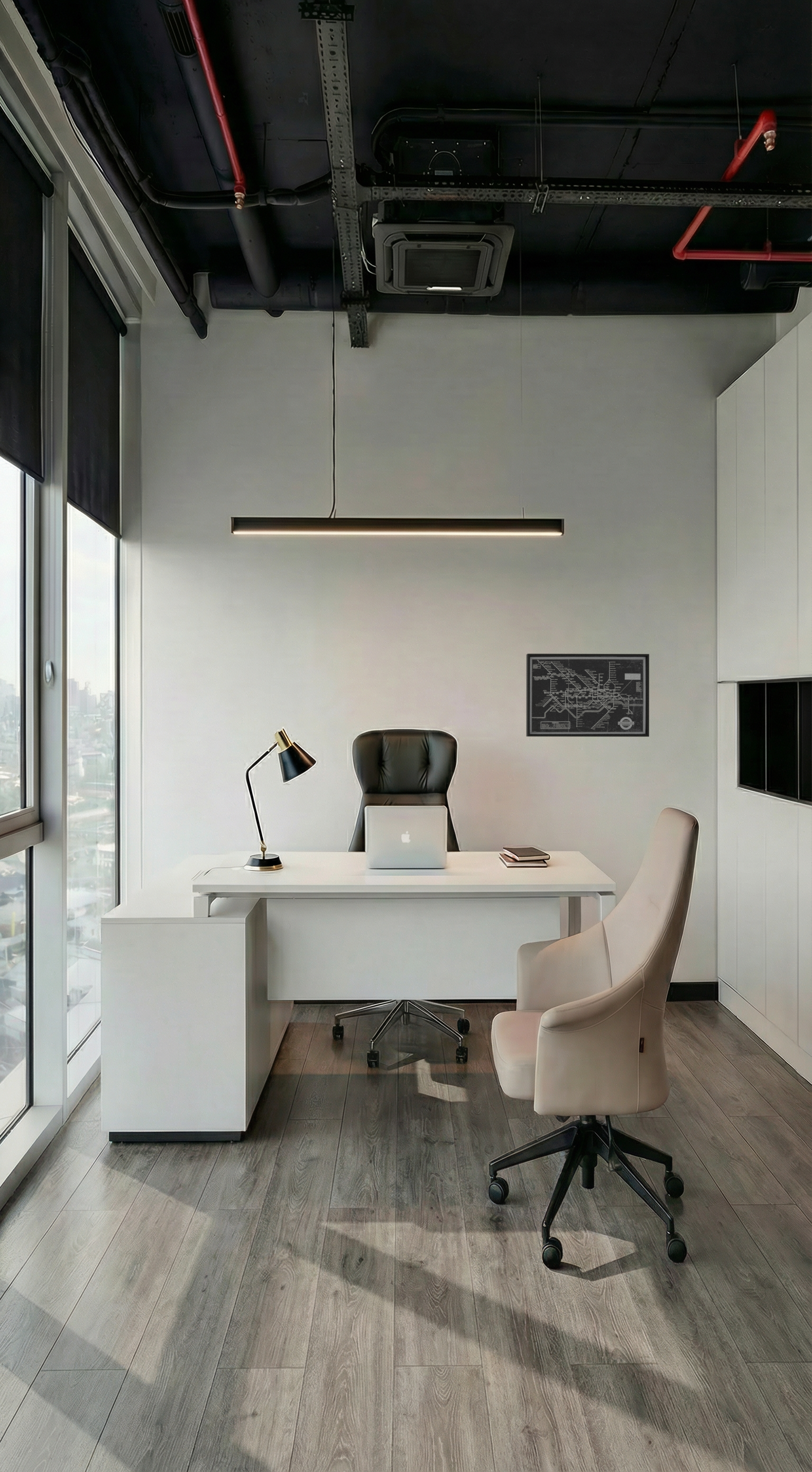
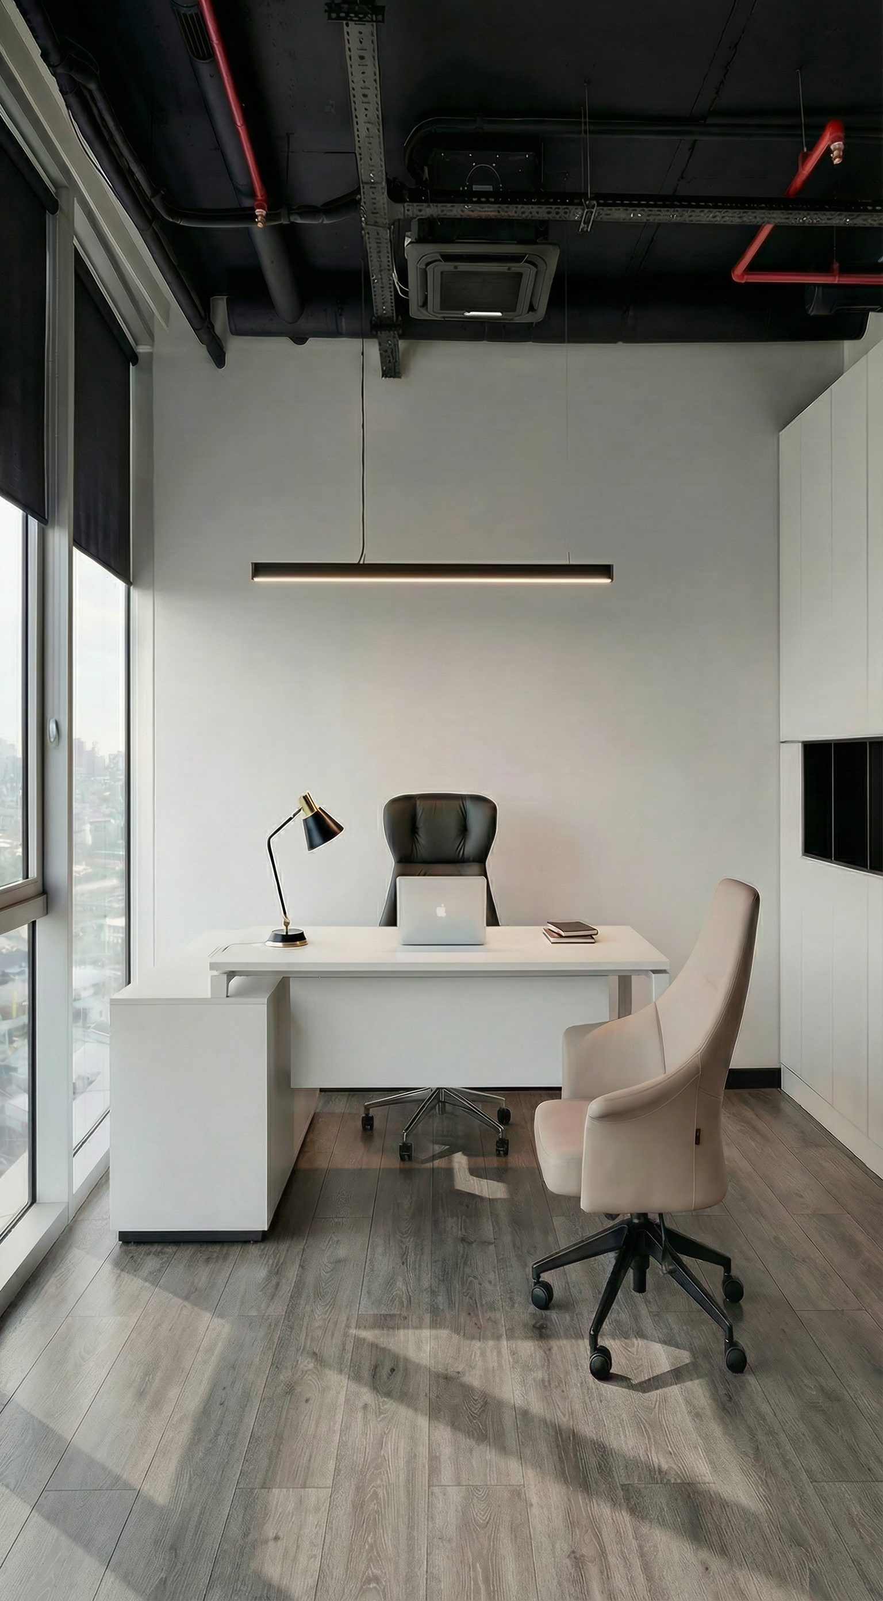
- wall art (587, 695)
